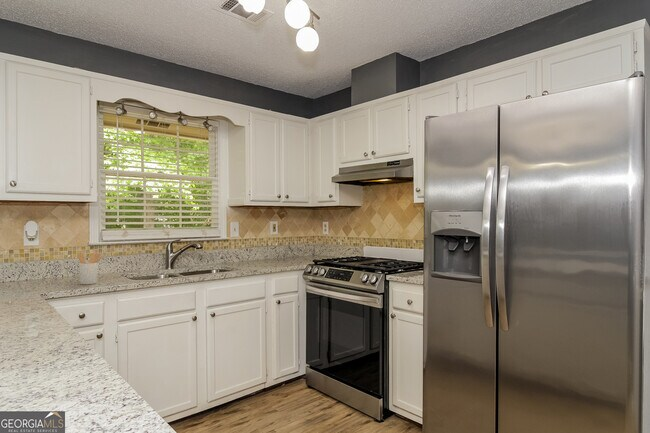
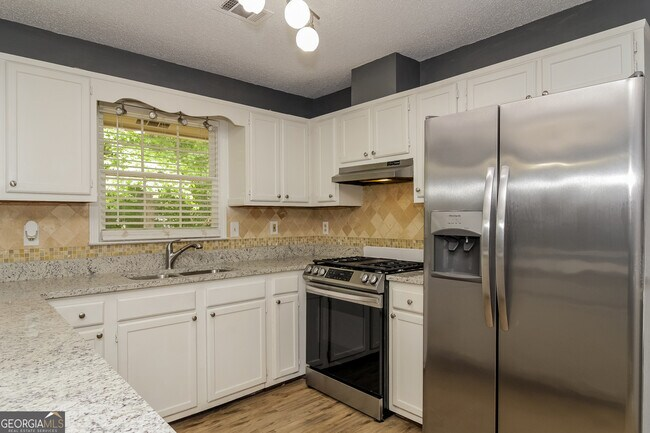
- utensil holder (91, 267)
